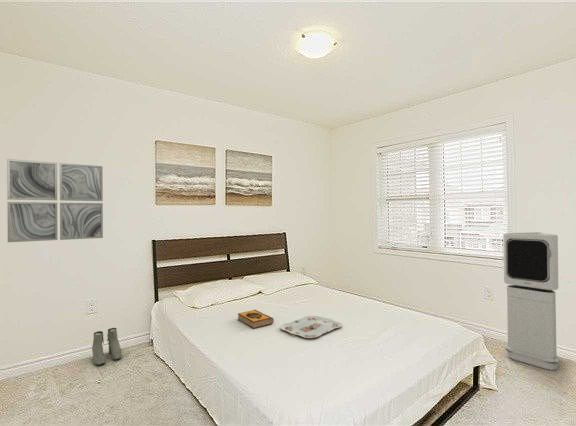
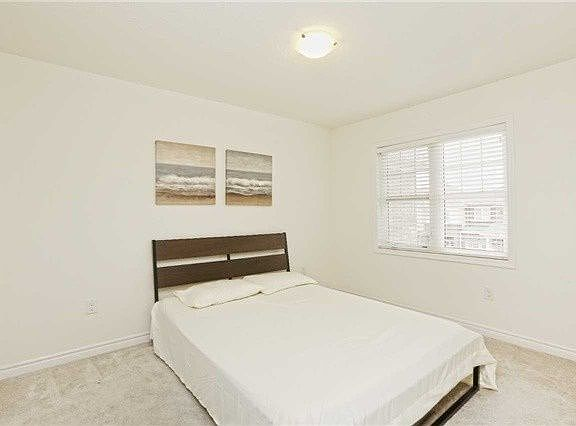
- wall art (60, 200)
- boots (108, 344)
- air purifier (534, 295)
- hardback book (255, 318)
- serving tray (311, 326)
